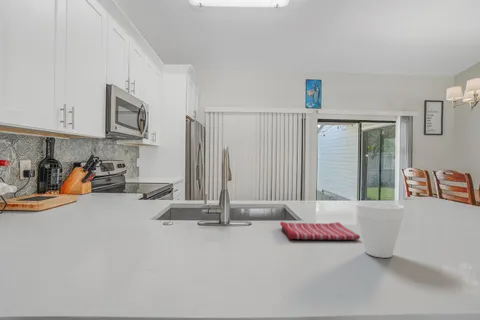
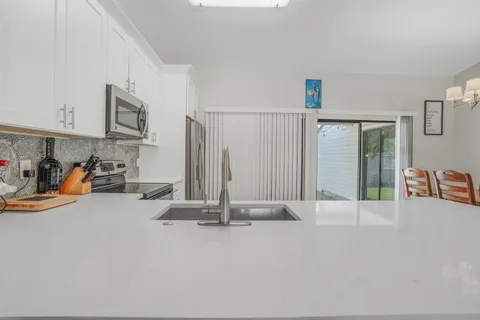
- dish towel (316, 230)
- cup (378, 229)
